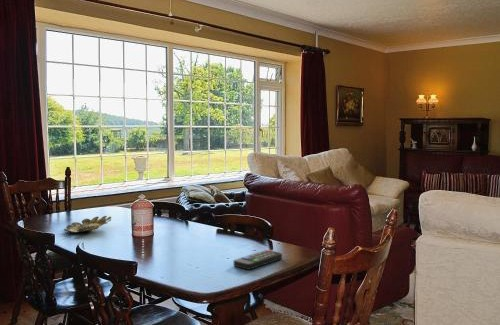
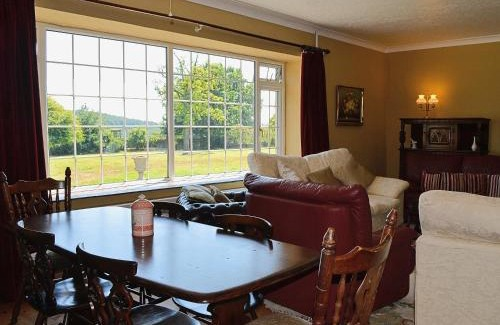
- remote control (258, 258)
- bowl (88, 224)
